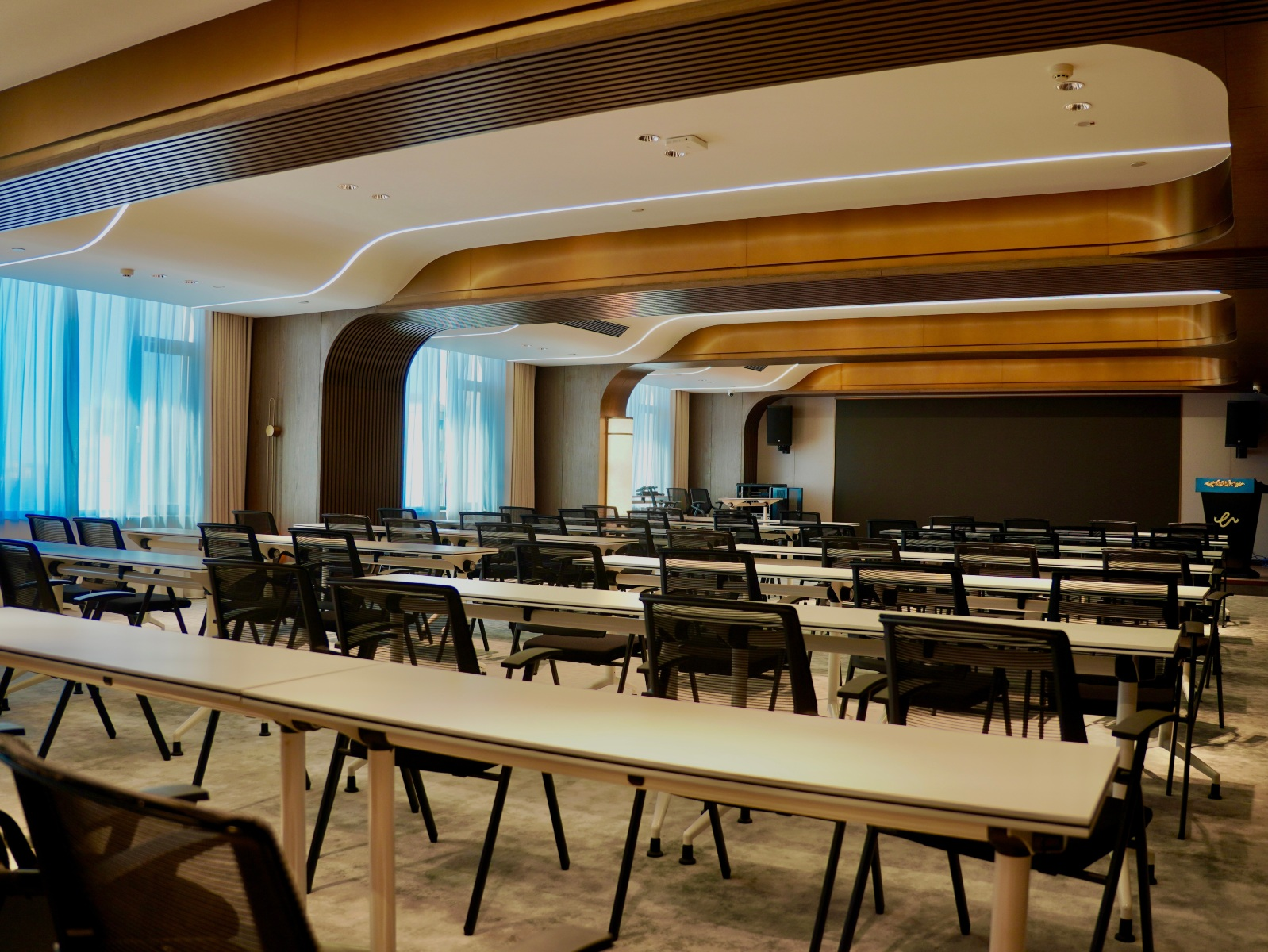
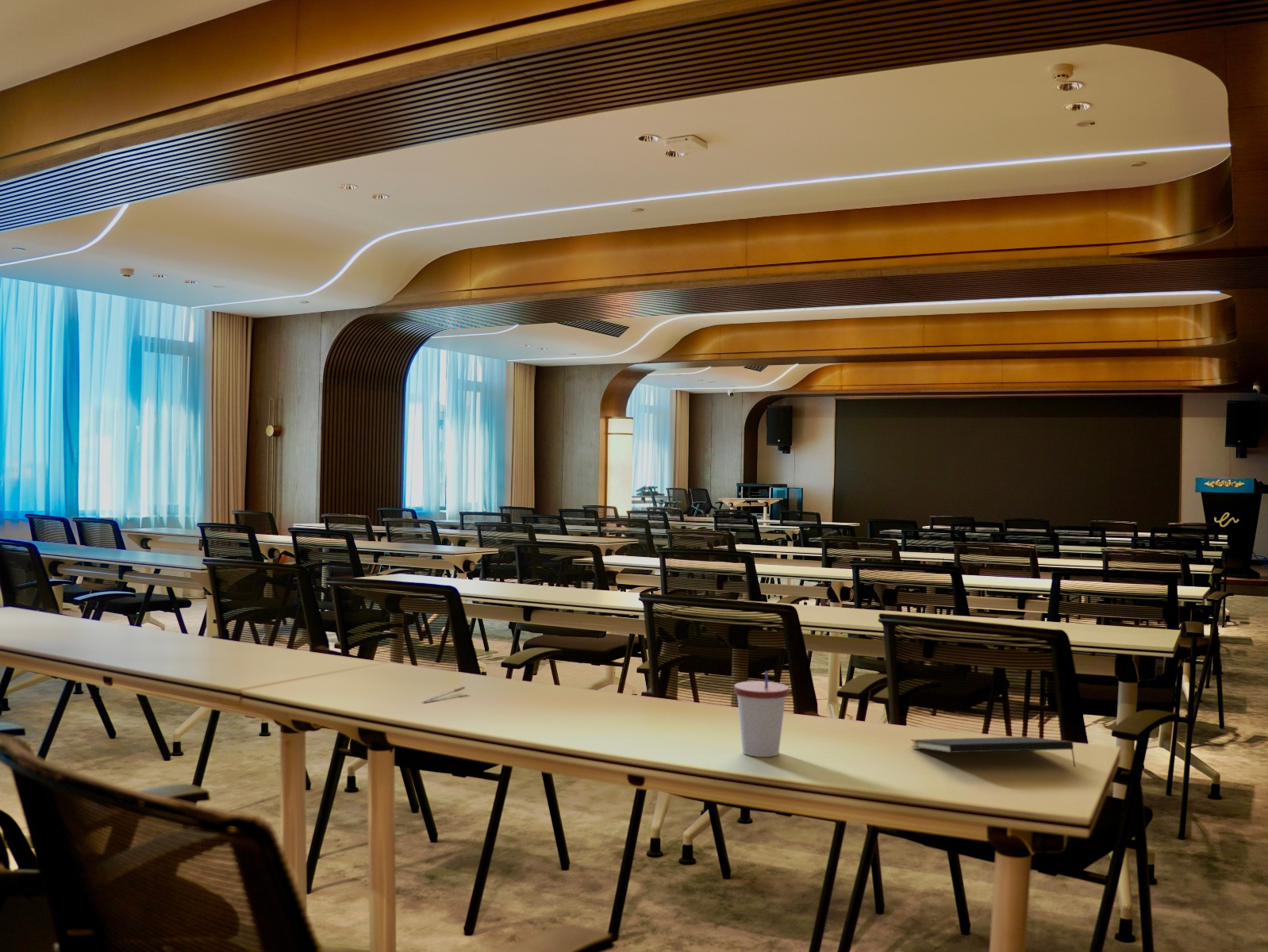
+ notepad (989, 744)
+ pen (444, 694)
+ cup (761, 711)
